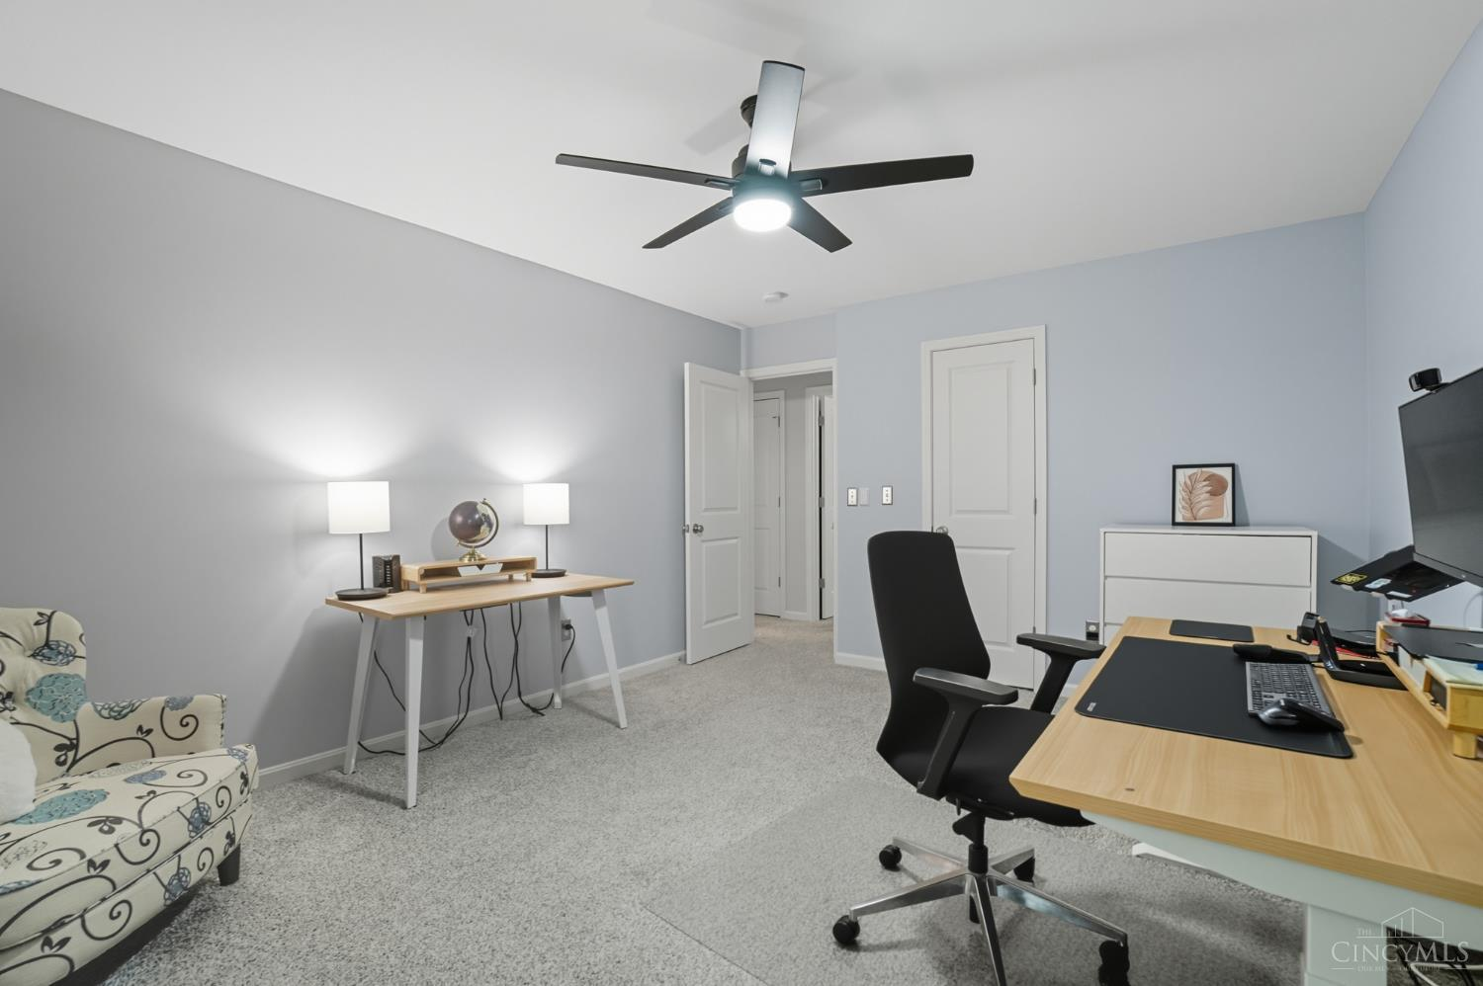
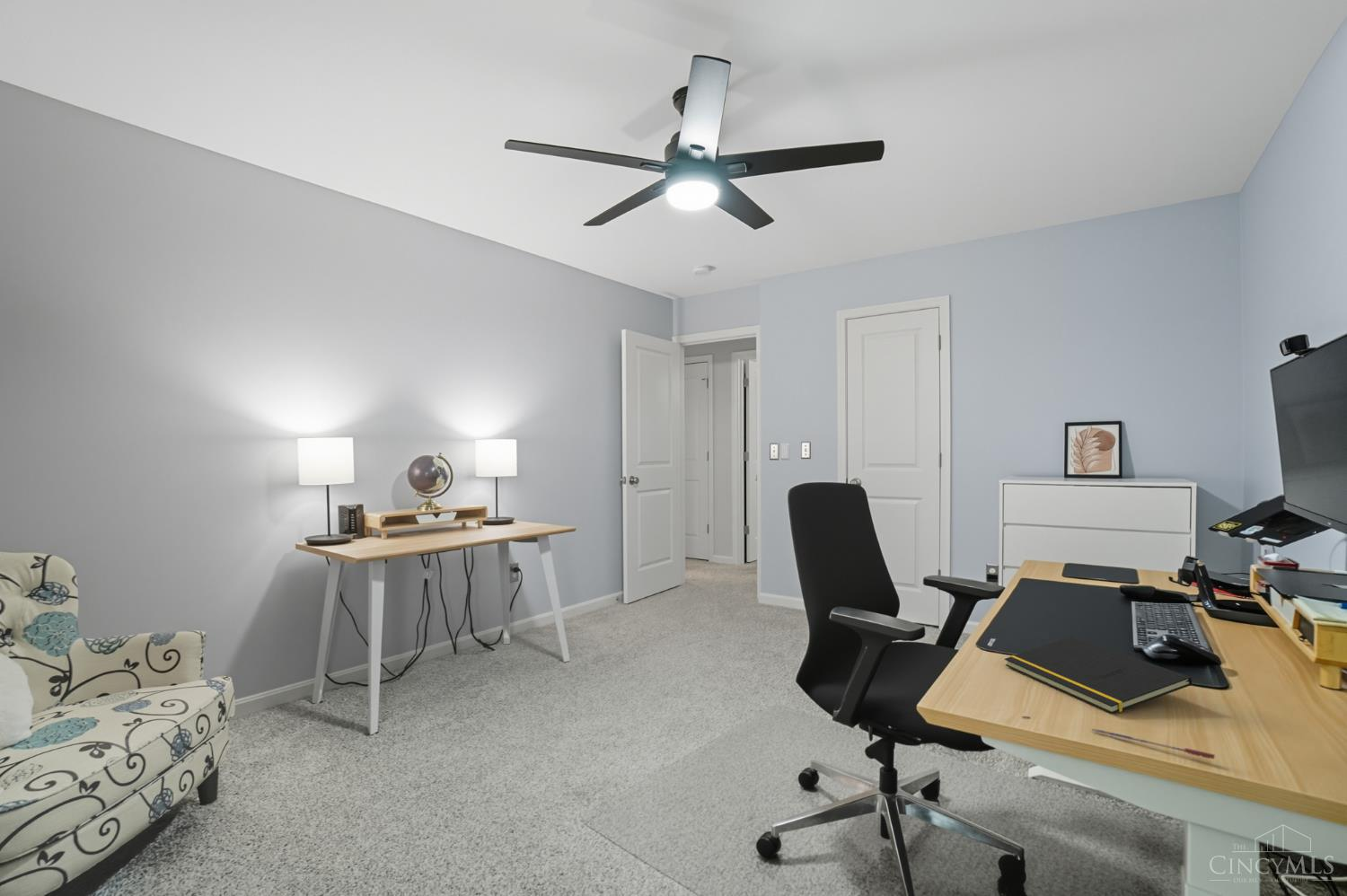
+ pen (1149, 742)
+ notepad (1090, 671)
